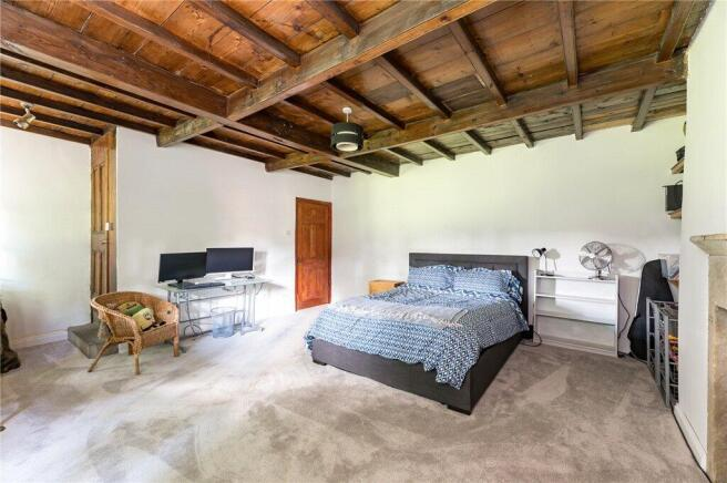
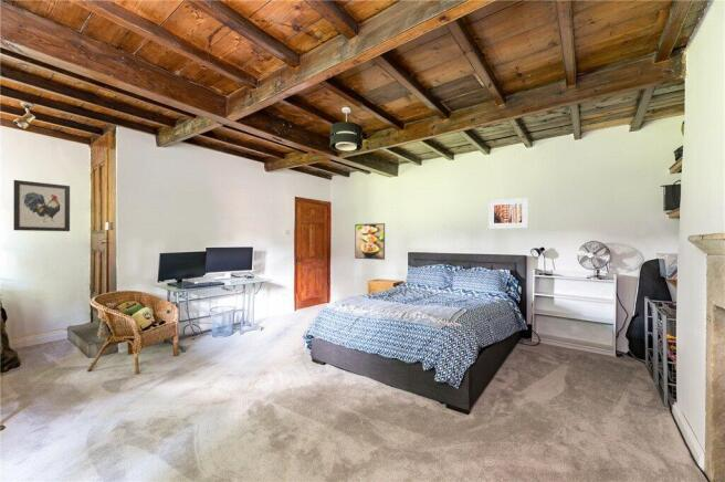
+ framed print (507, 213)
+ wall art (43, 207)
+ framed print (369, 241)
